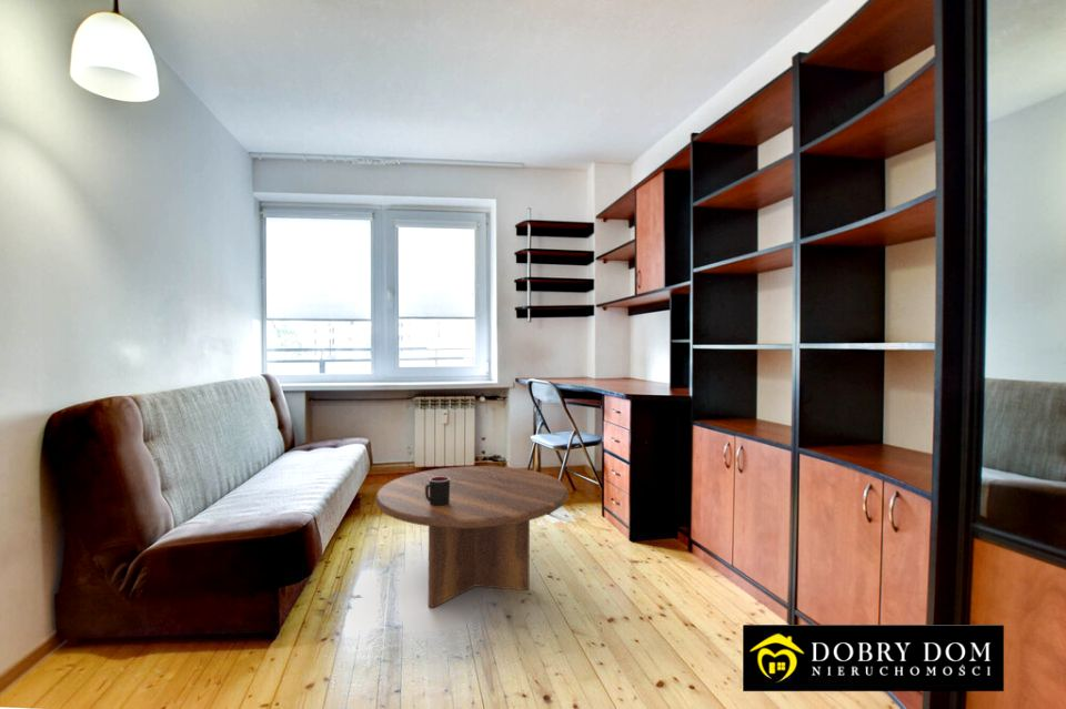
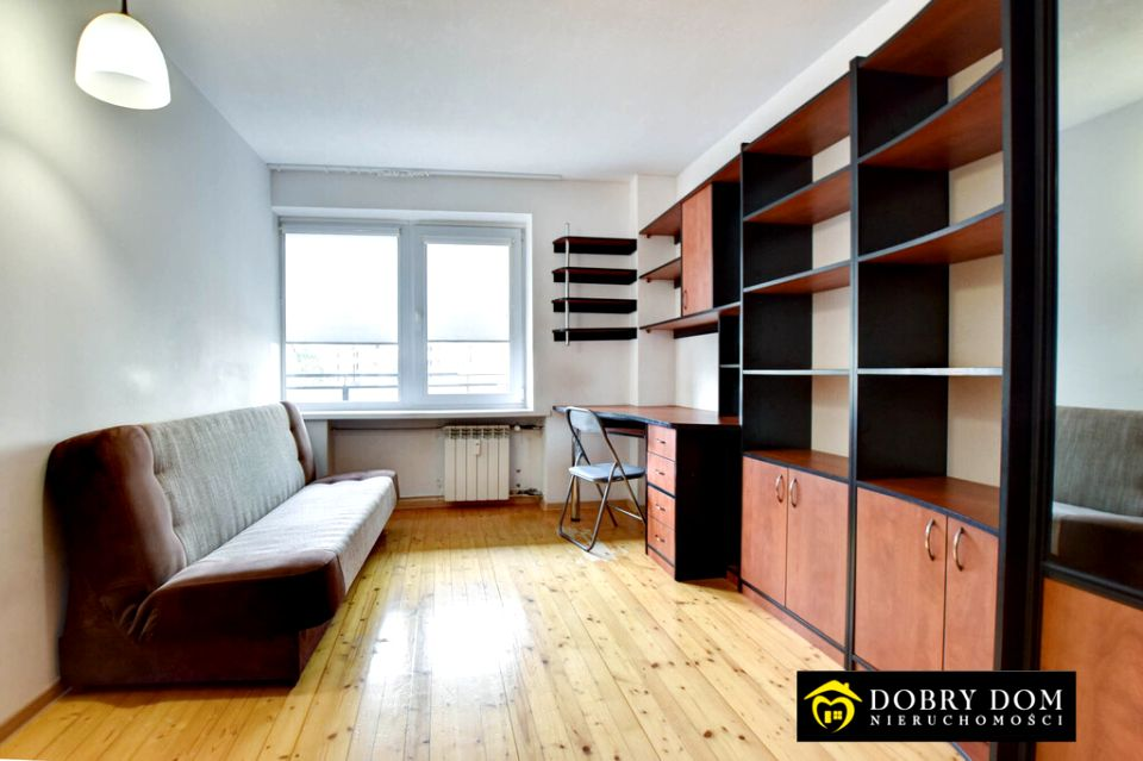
- mug (436, 492)
- coffee table (473, 536)
